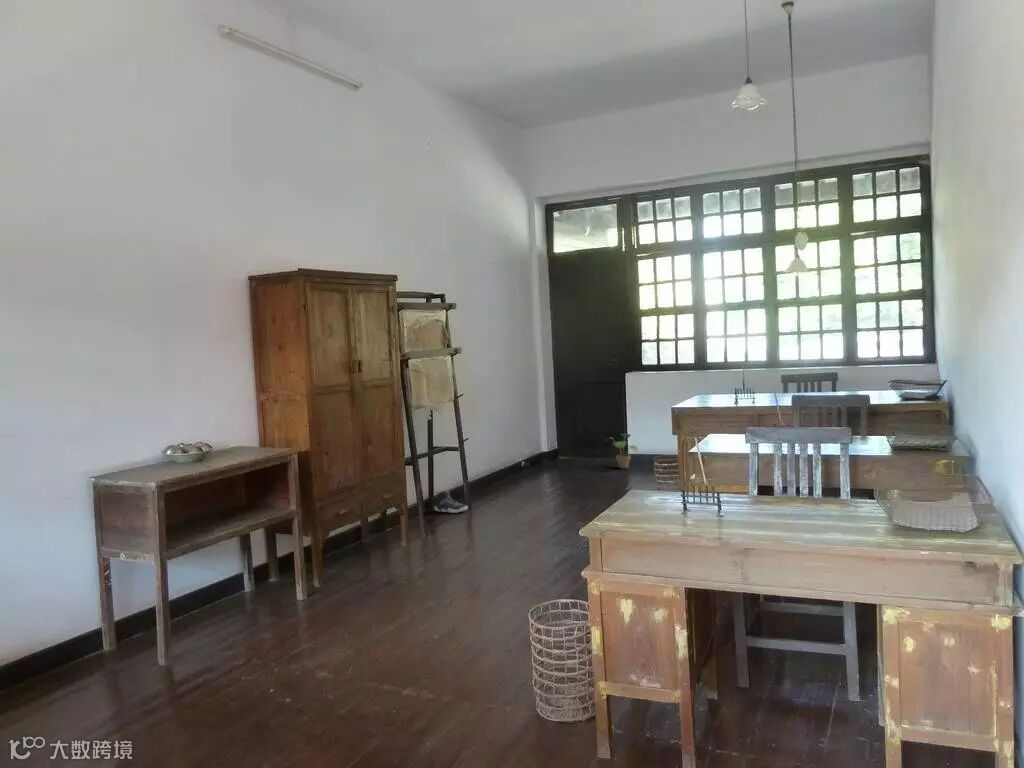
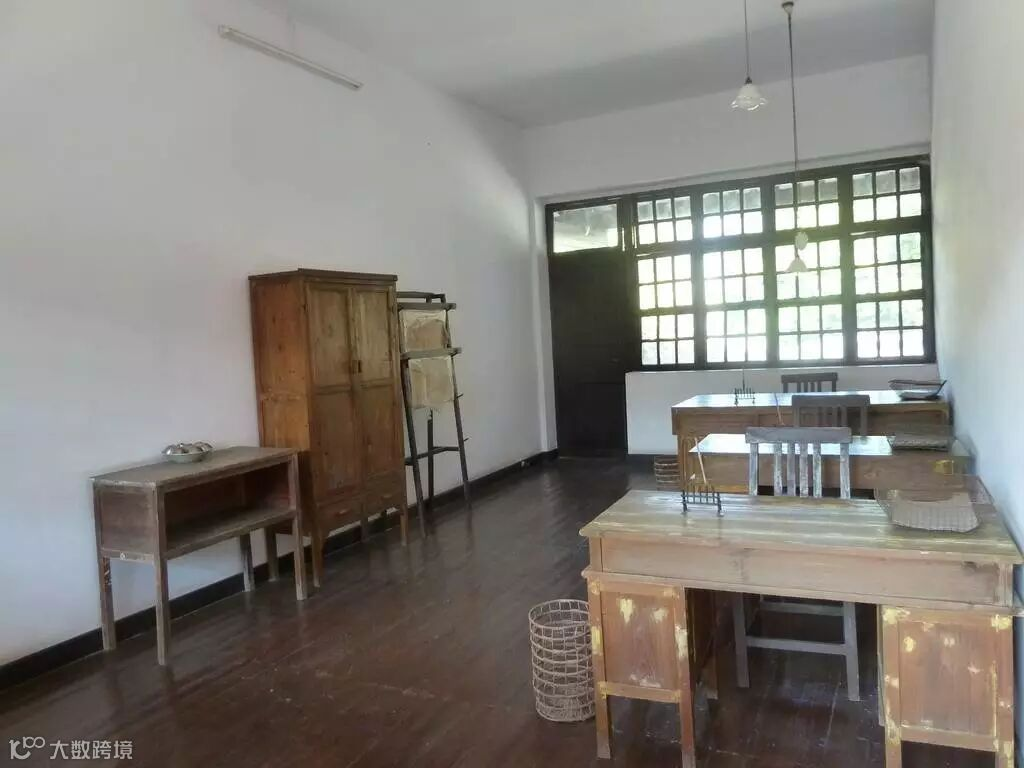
- potted plant (623, 451)
- sneaker (450, 500)
